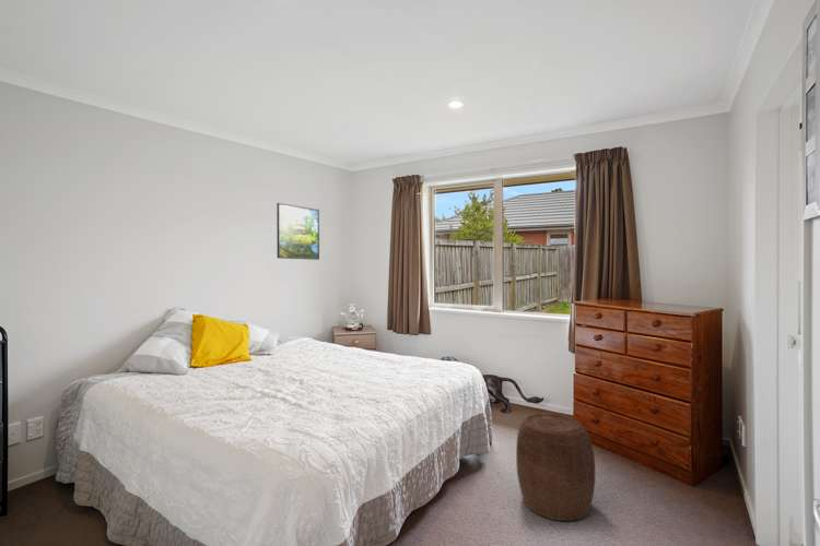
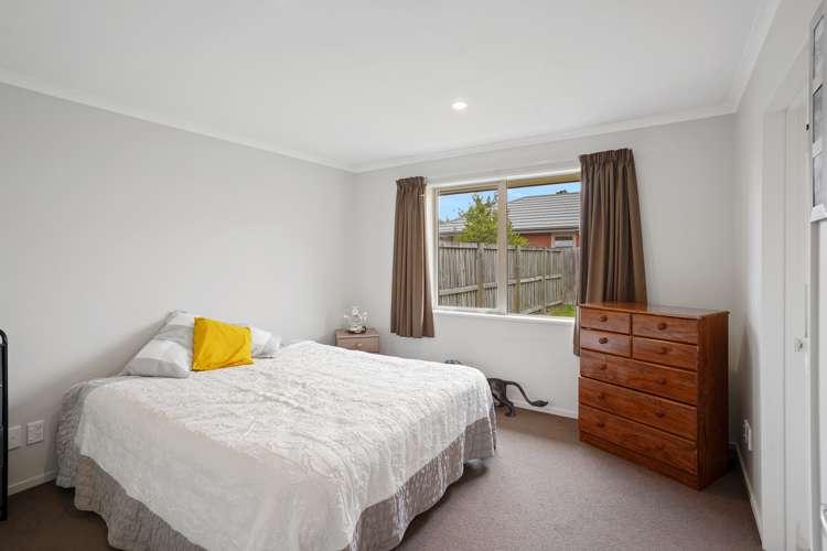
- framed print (298, 233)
- stool (554, 462)
